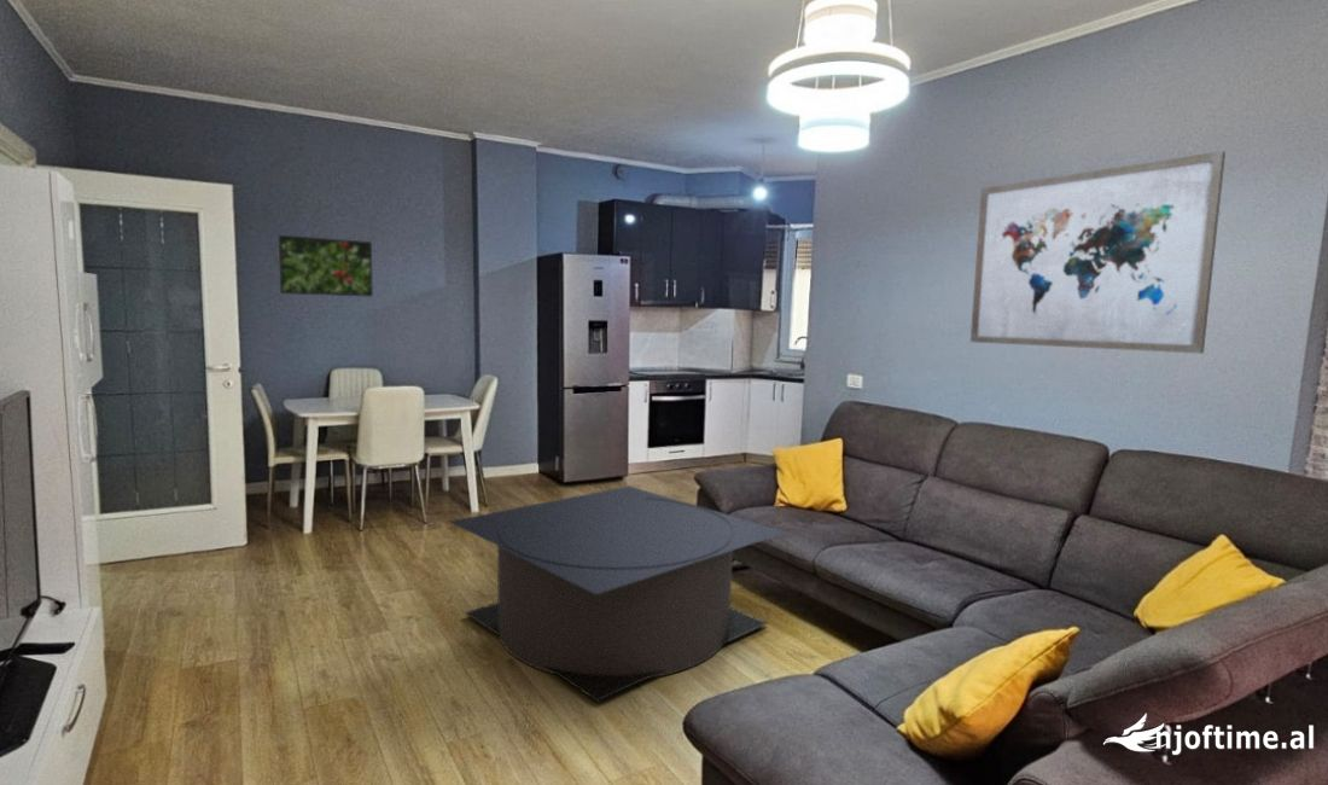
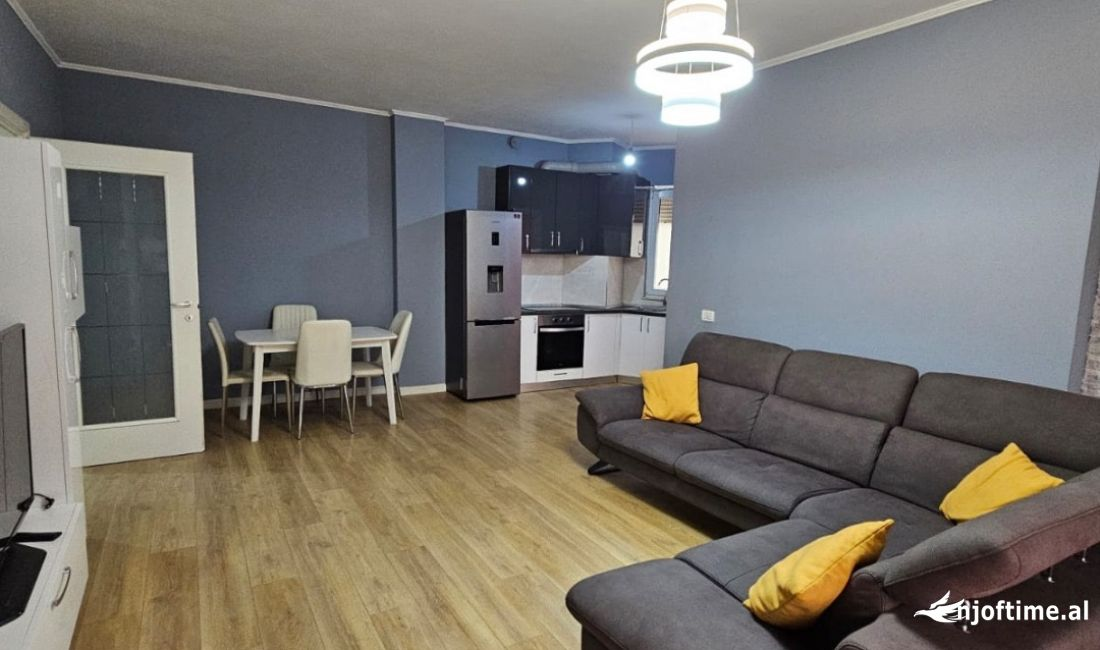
- wall art (1078, 261)
- coffee table (616, 574)
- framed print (327, 267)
